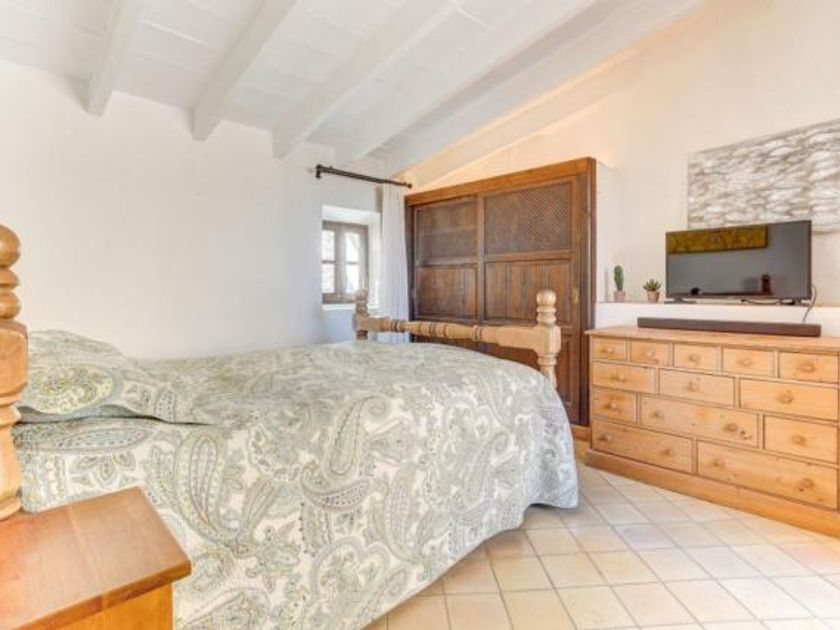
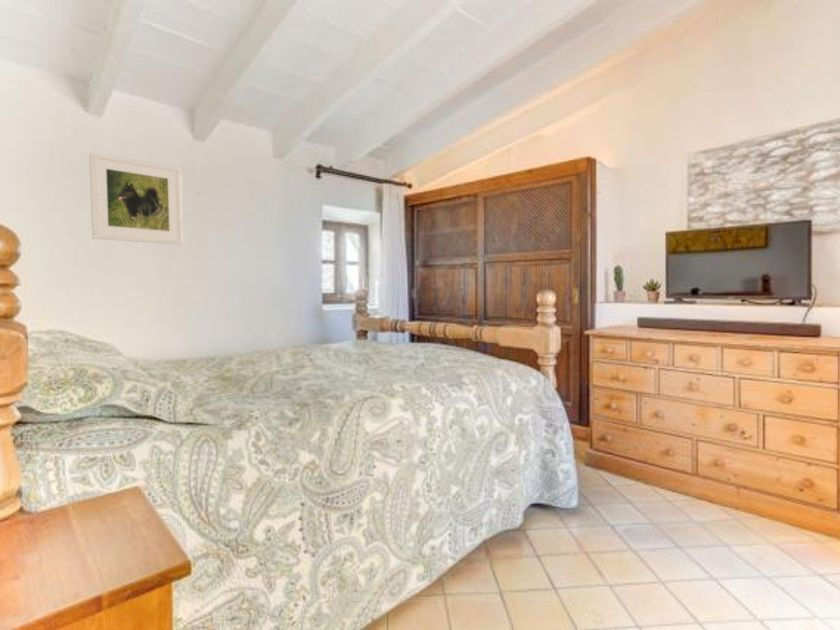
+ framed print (138, 201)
